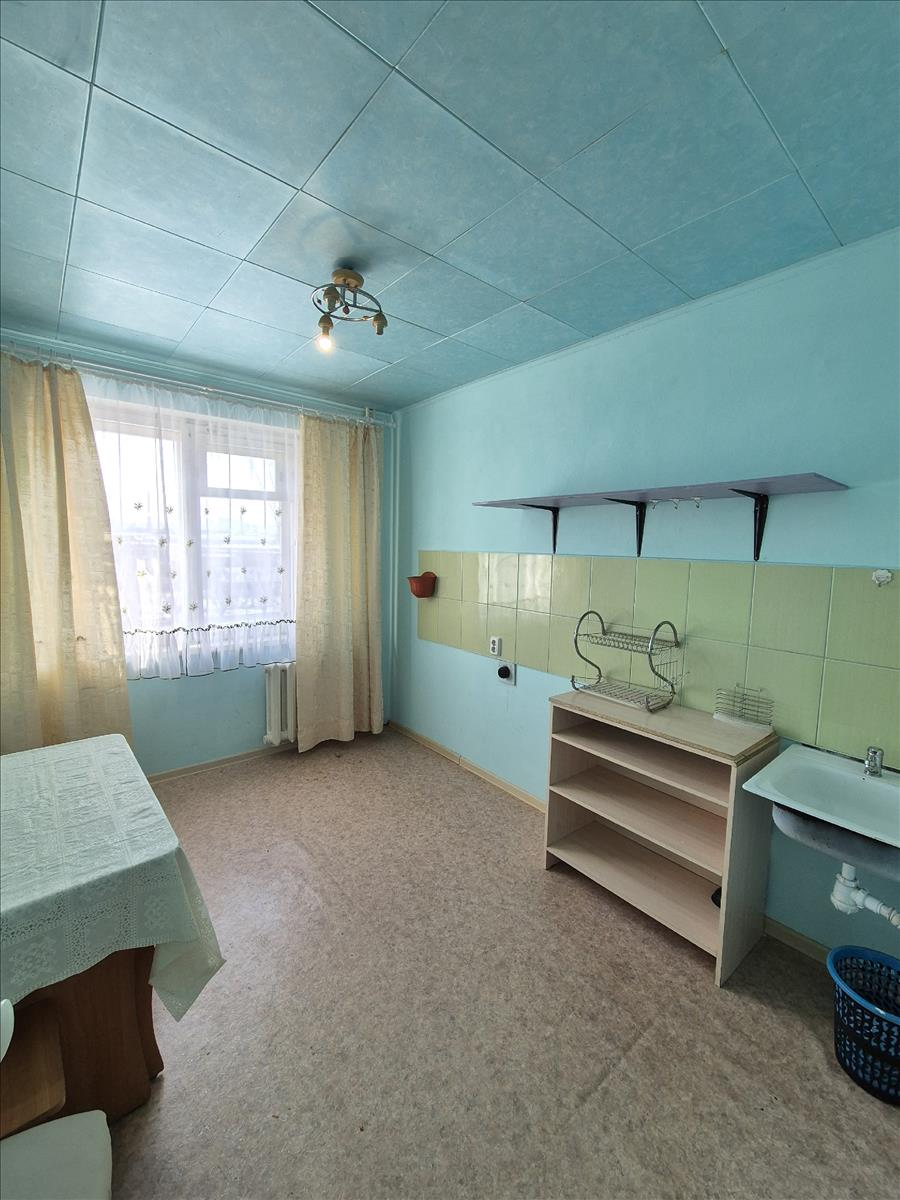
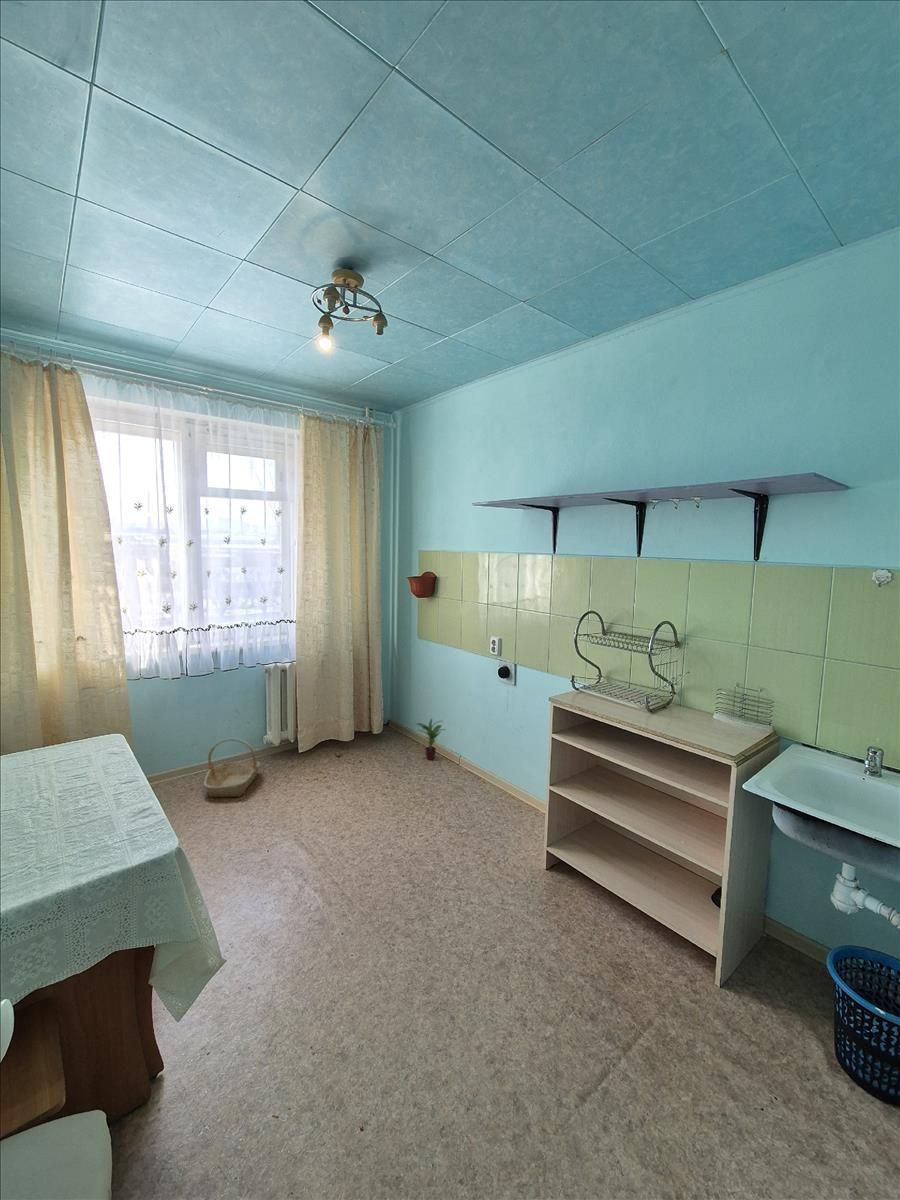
+ potted plant (429, 741)
+ basket (233, 763)
